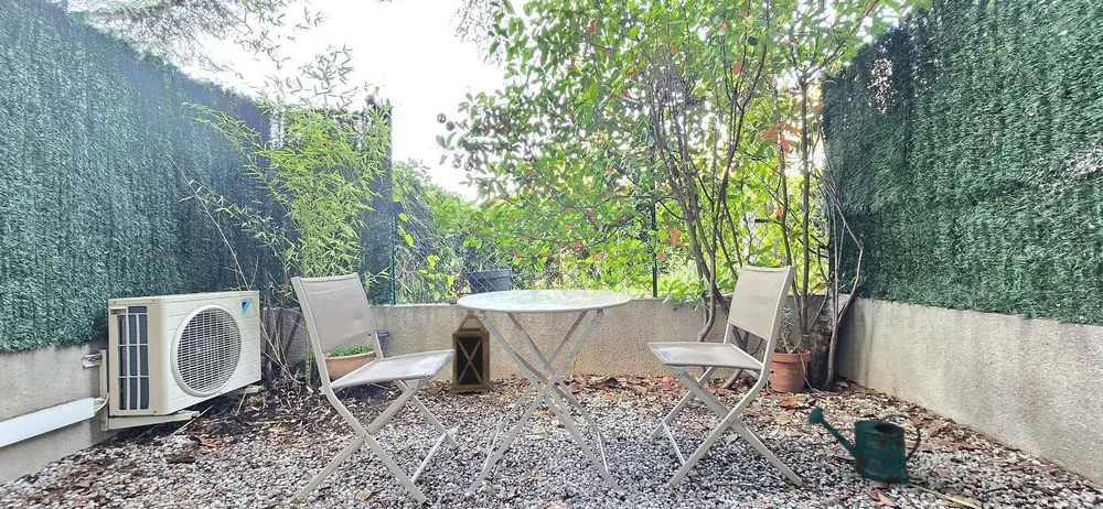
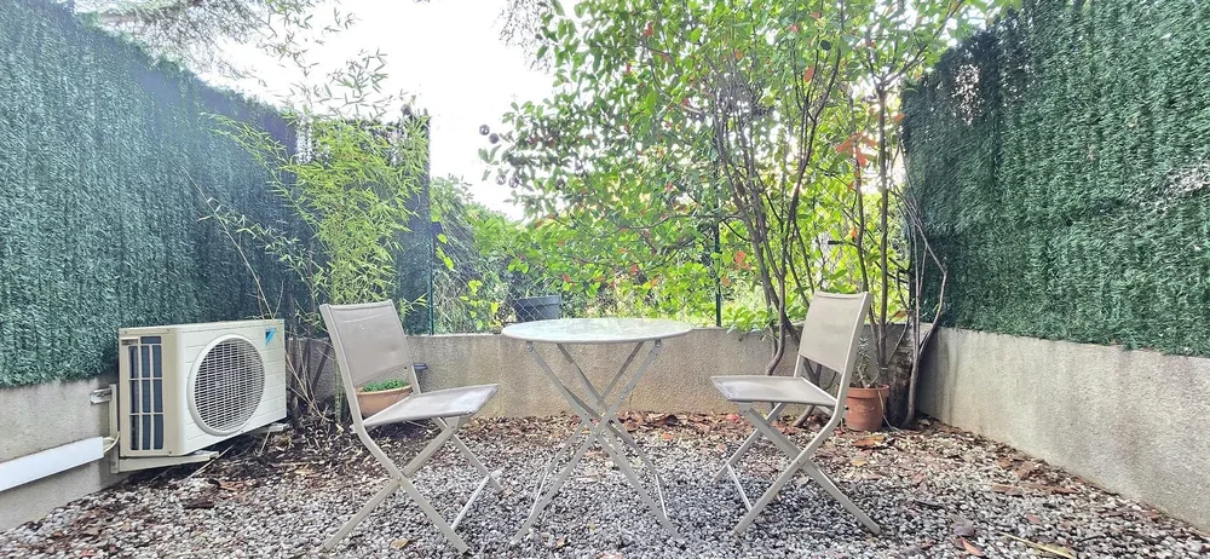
- watering can (863, 441)
- lantern (471, 346)
